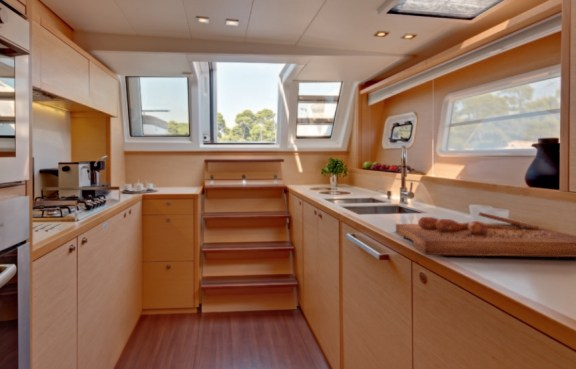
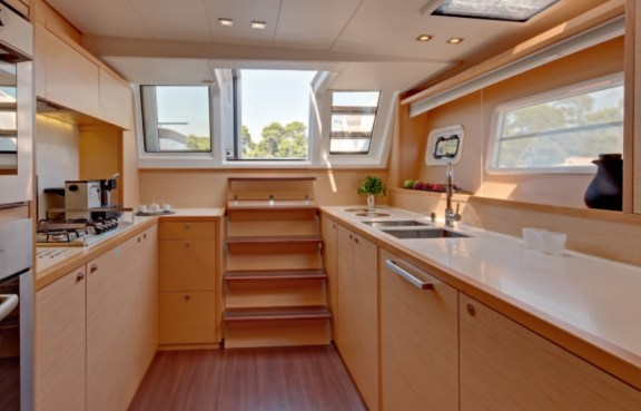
- cutting board (482, 229)
